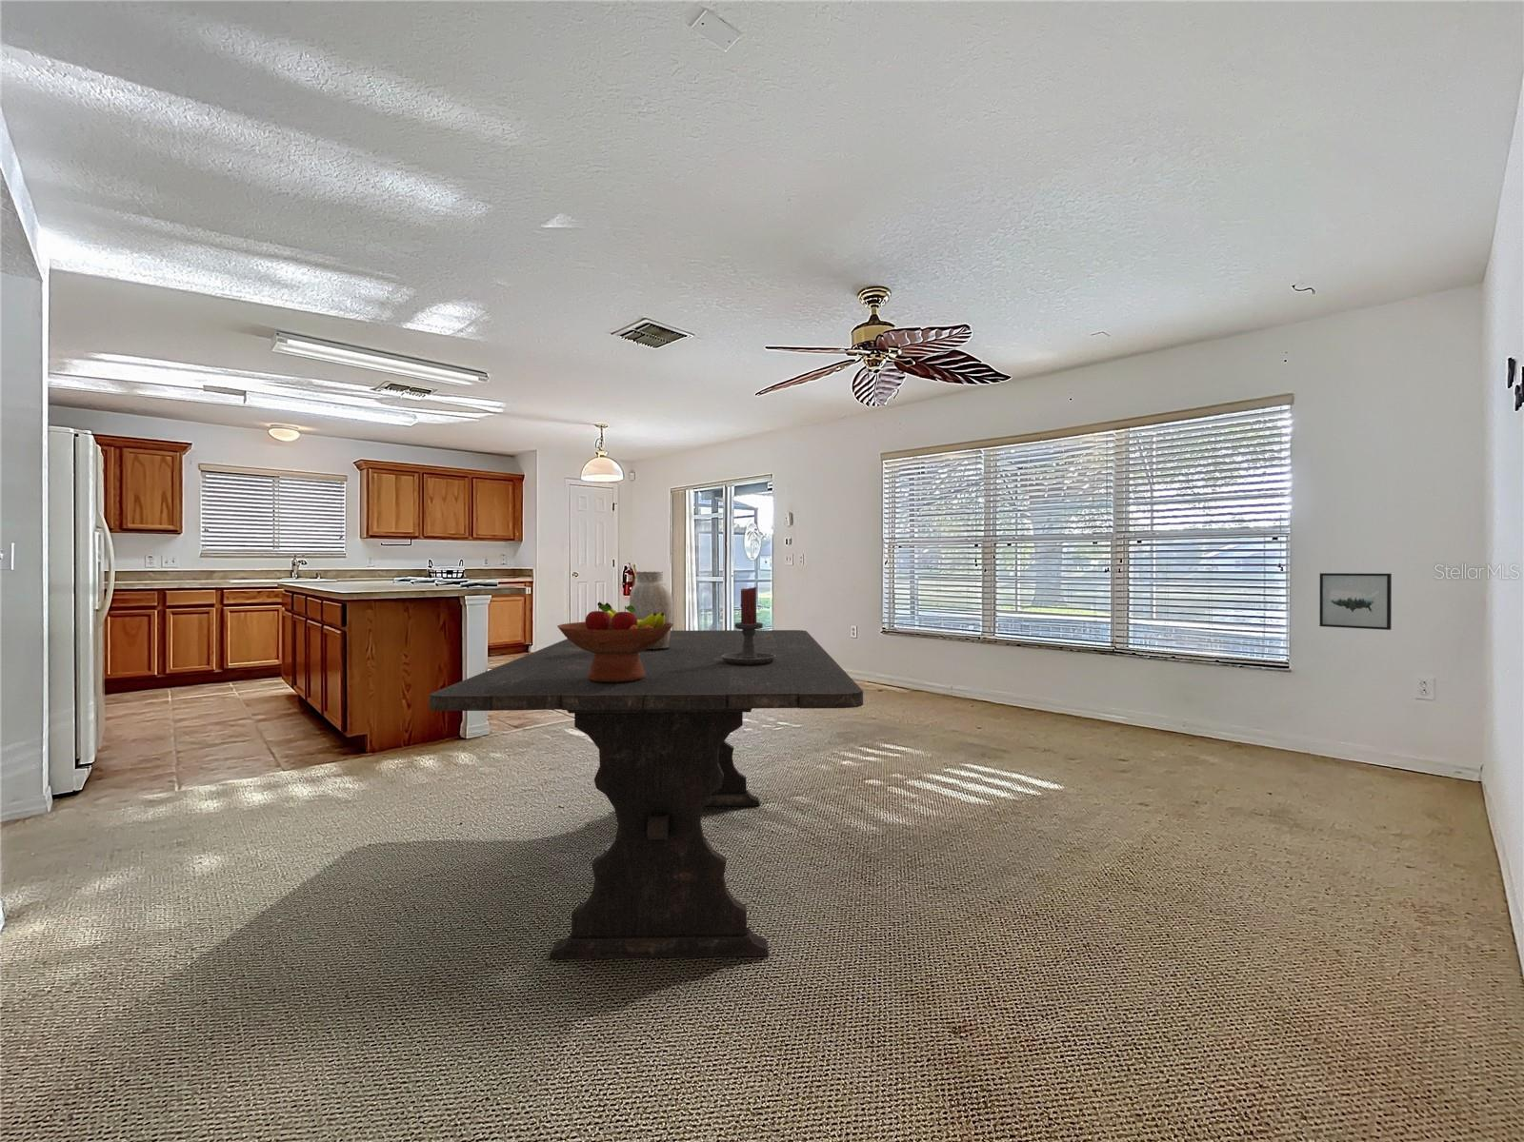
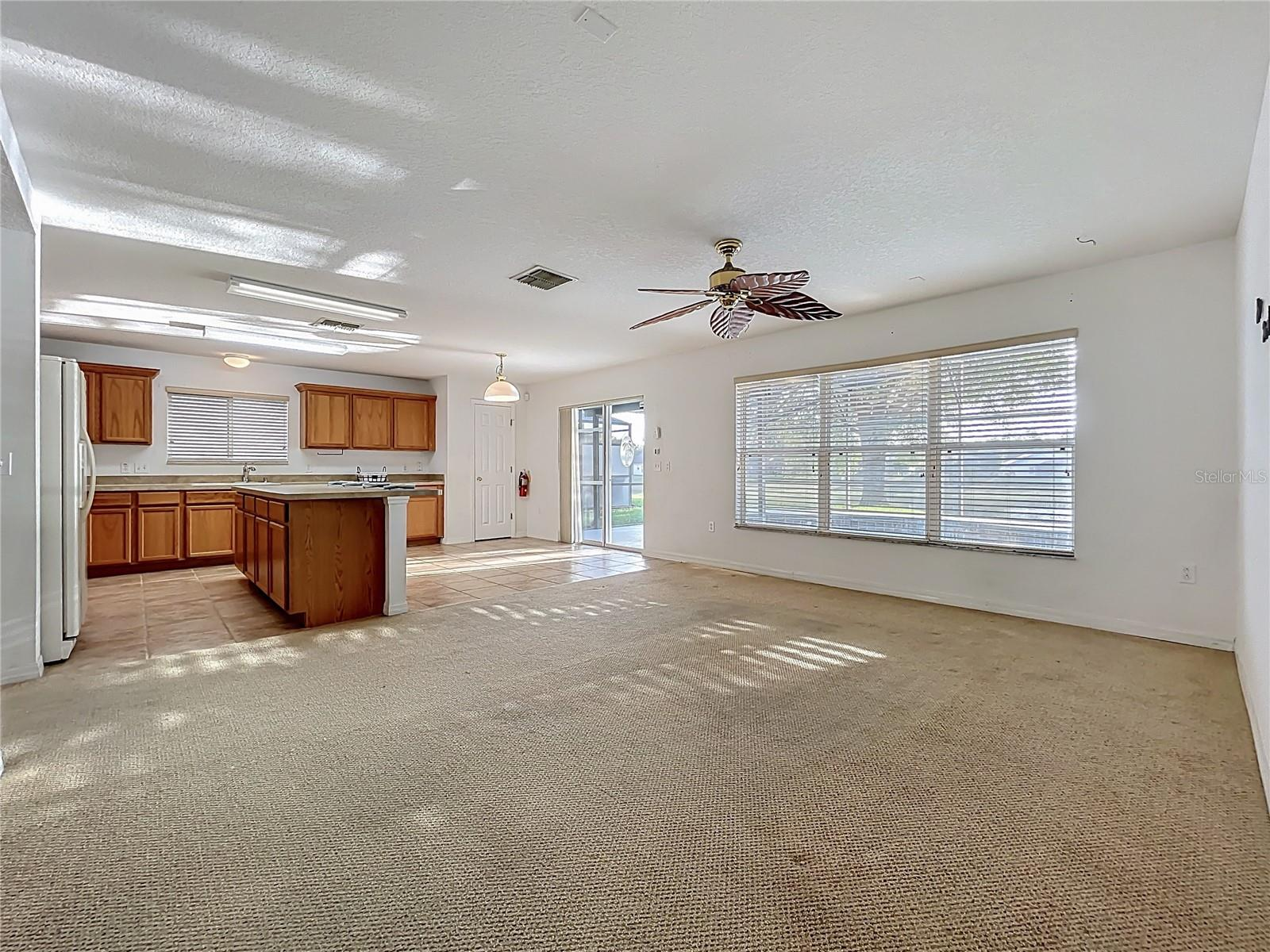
- dining table (680, 756)
- fruit bowl (617, 641)
- candle holder (749, 623)
- wall art (1355, 601)
- vase (650, 609)
